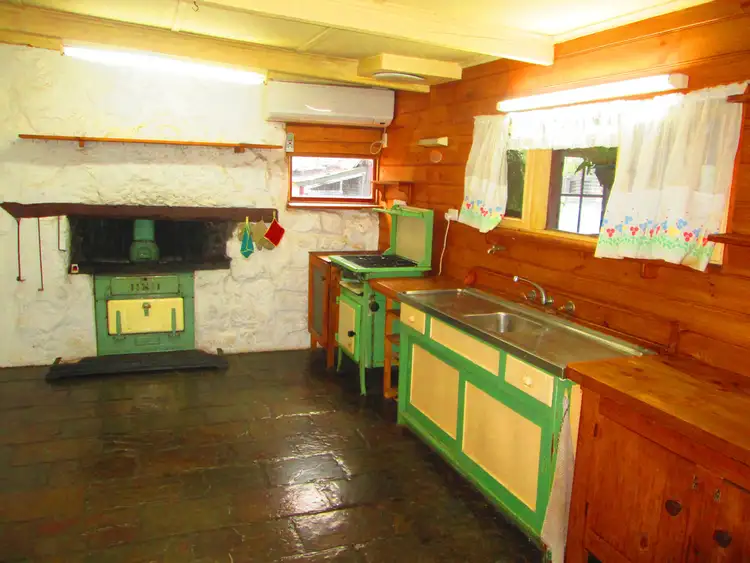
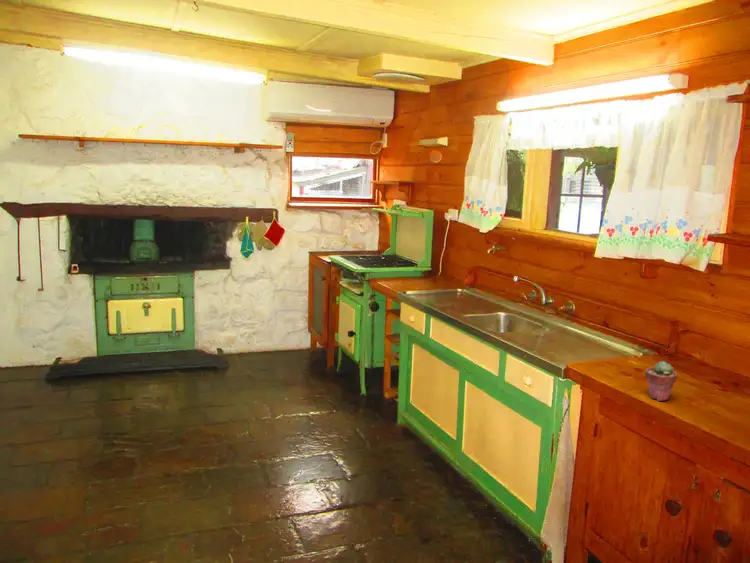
+ potted succulent (660, 379)
